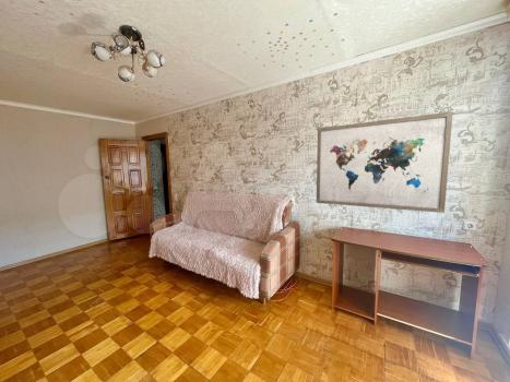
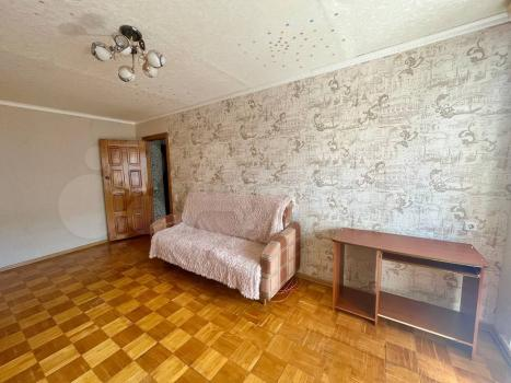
- wall art (372, 165)
